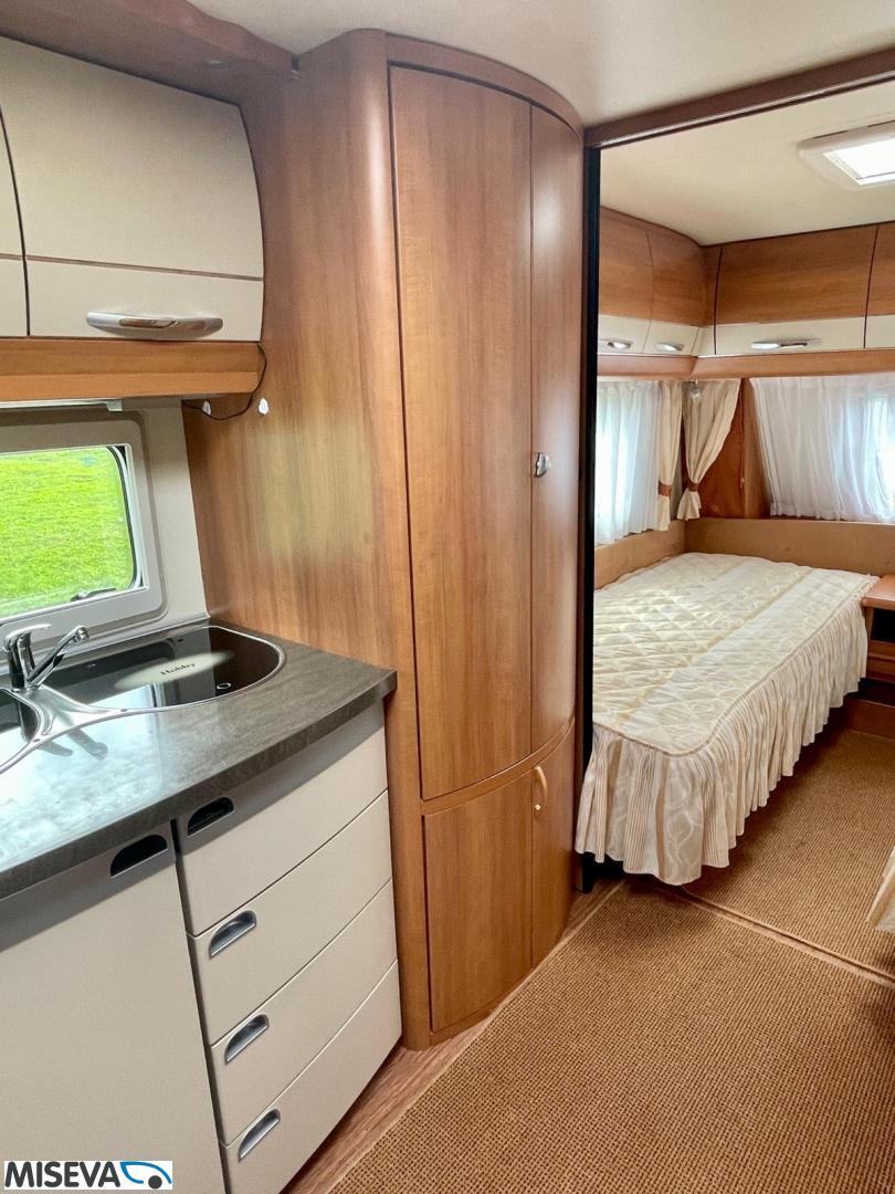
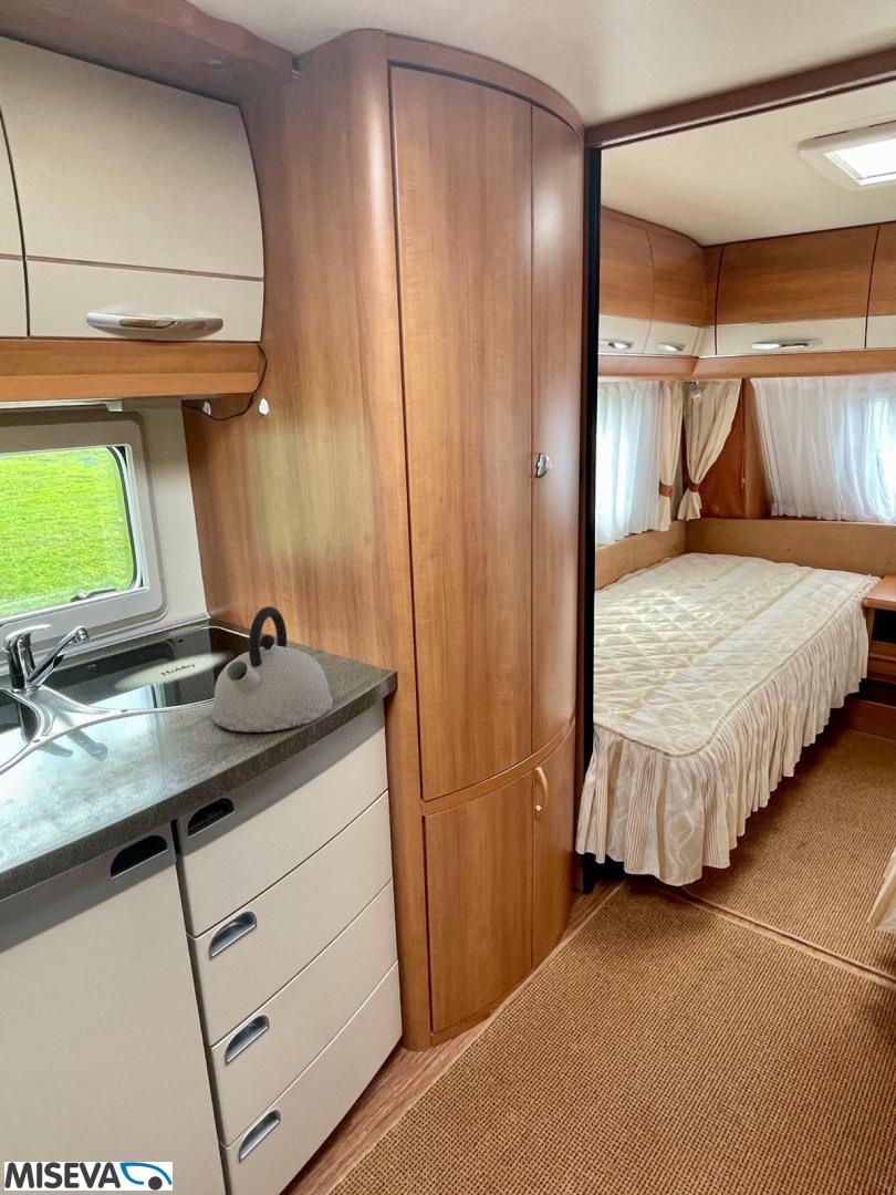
+ kettle (265, 661)
